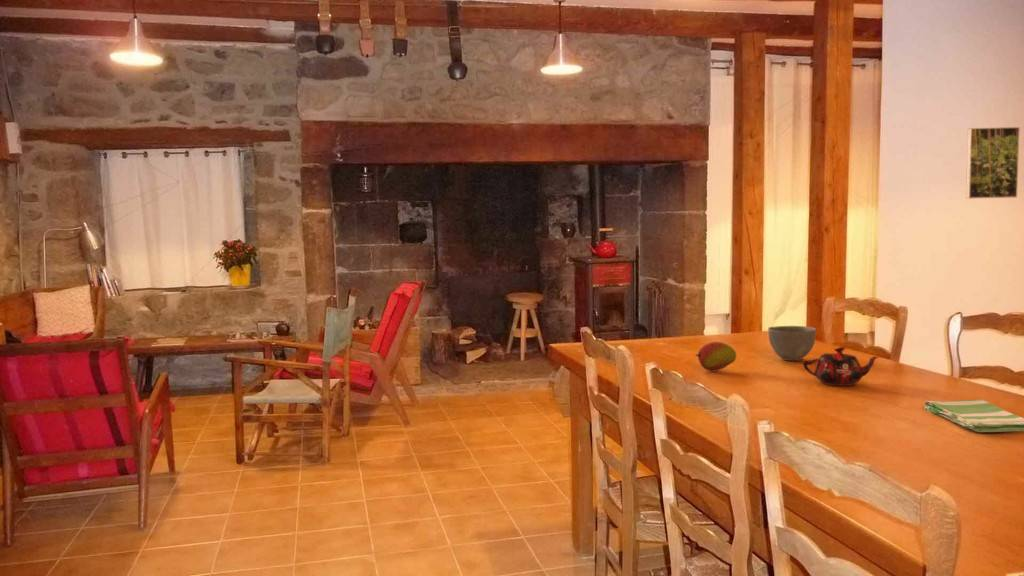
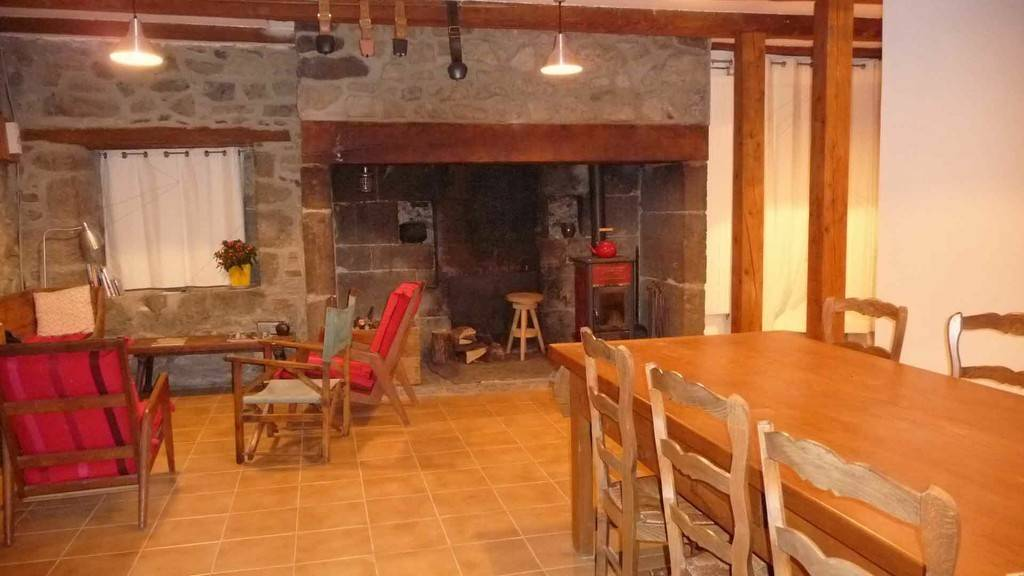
- fruit (715, 356)
- bowl (791, 344)
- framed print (992, 163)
- dish towel (980, 414)
- teapot (840, 365)
